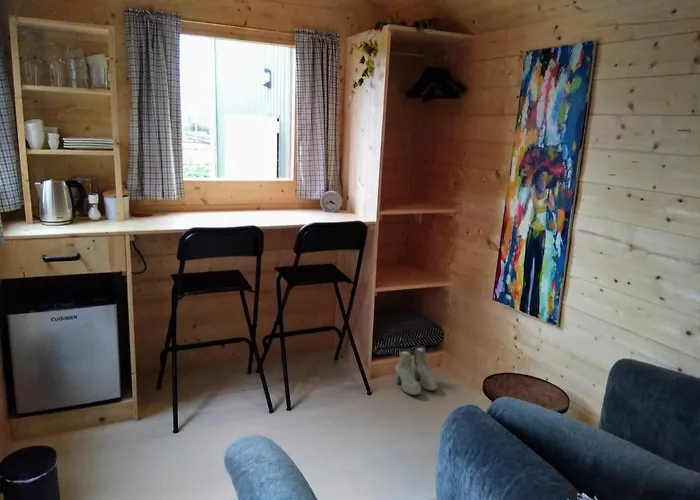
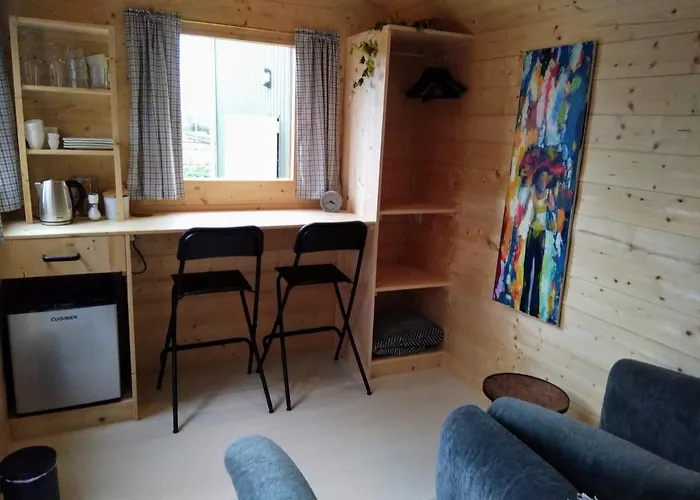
- boots (416, 368)
